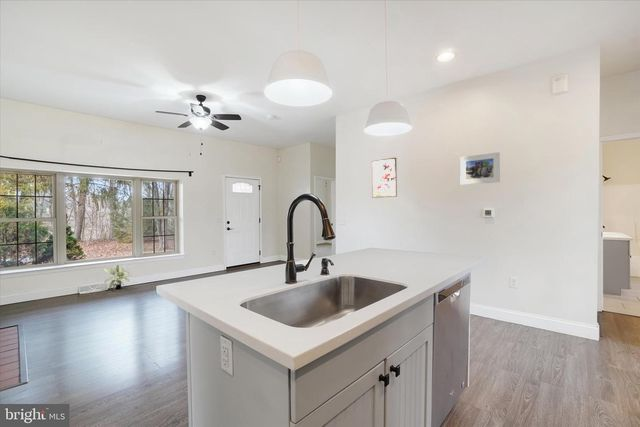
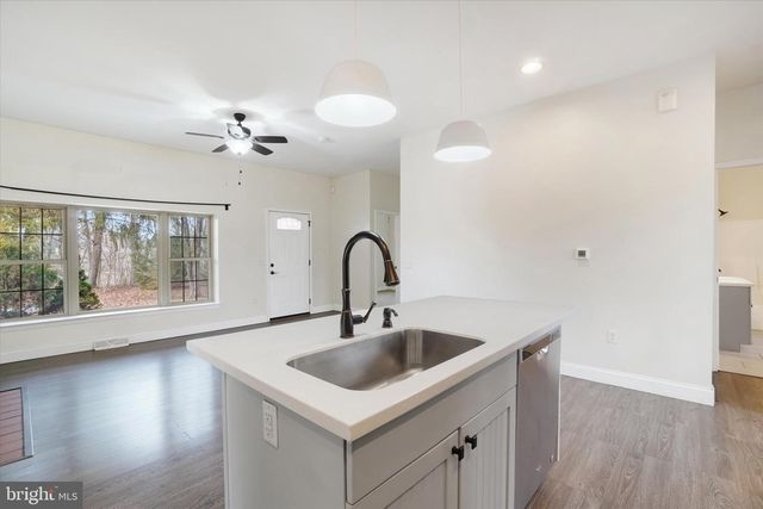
- potted plant (118, 276)
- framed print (383, 178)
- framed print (479, 169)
